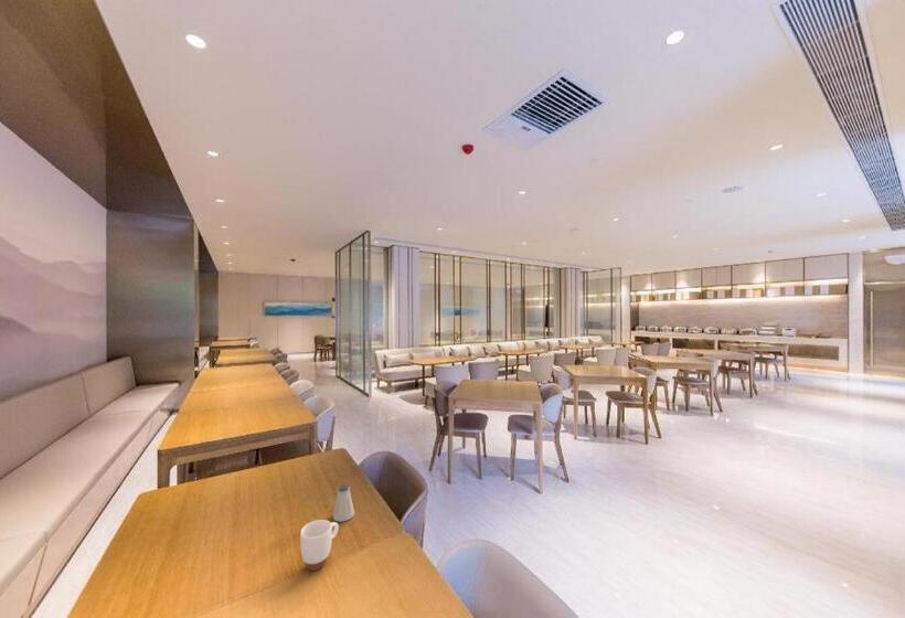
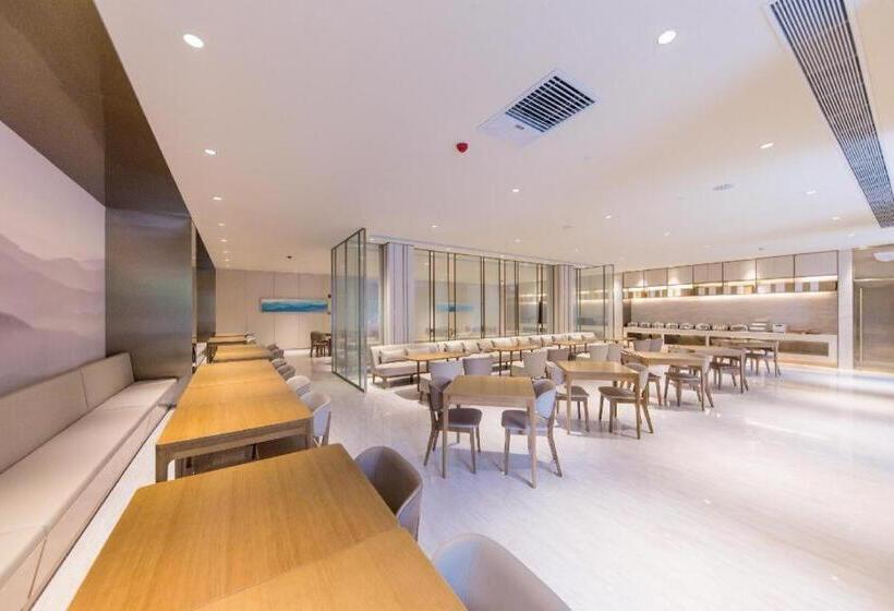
- mug (321, 542)
- saltshaker (343, 501)
